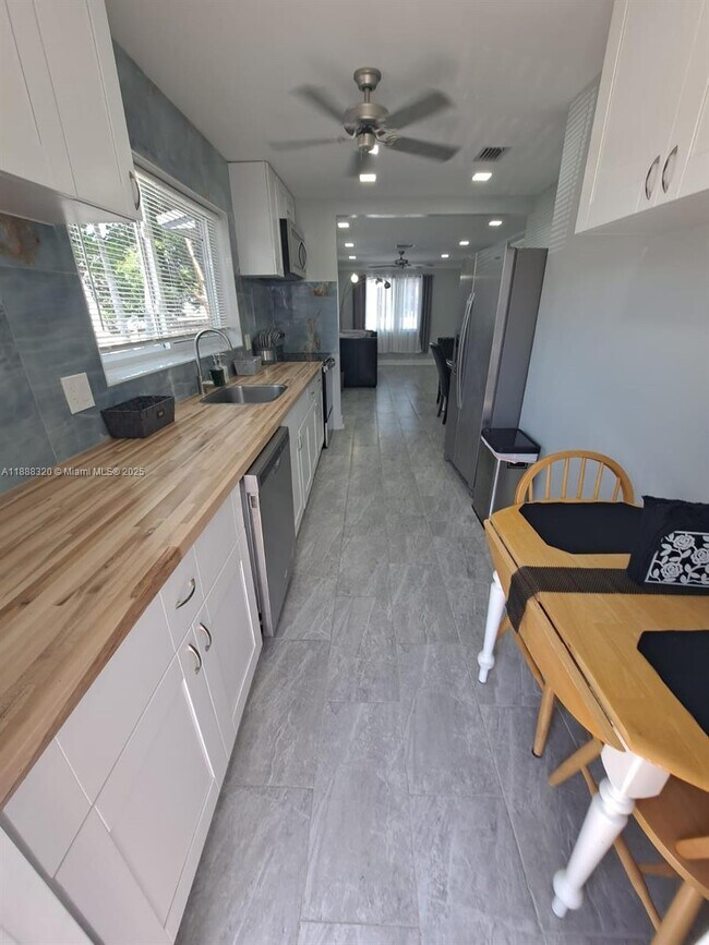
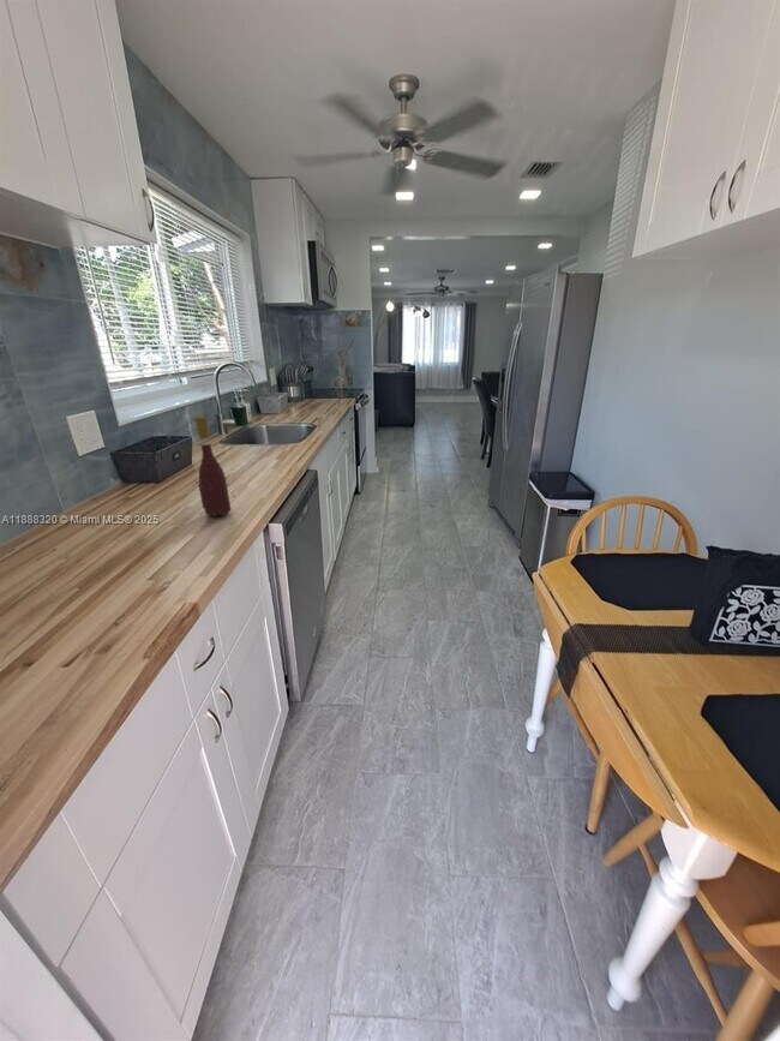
+ wine bottle (210, 467)
